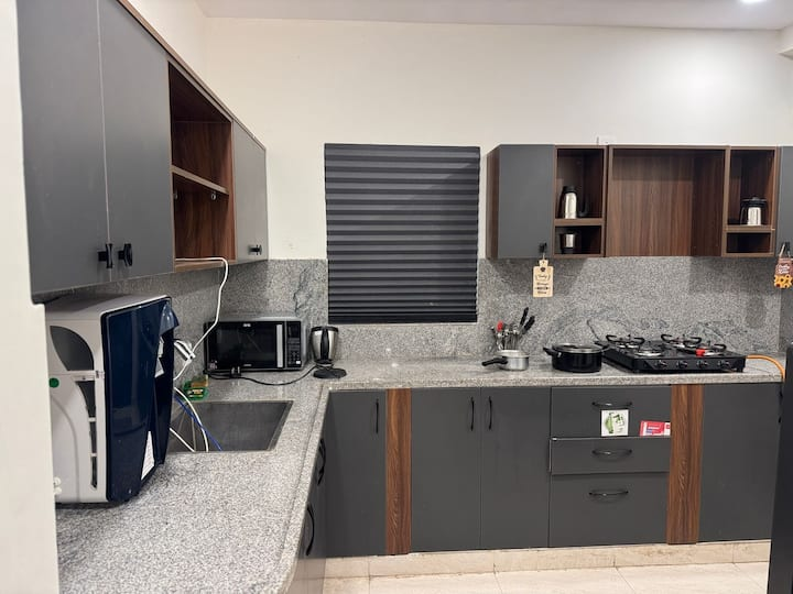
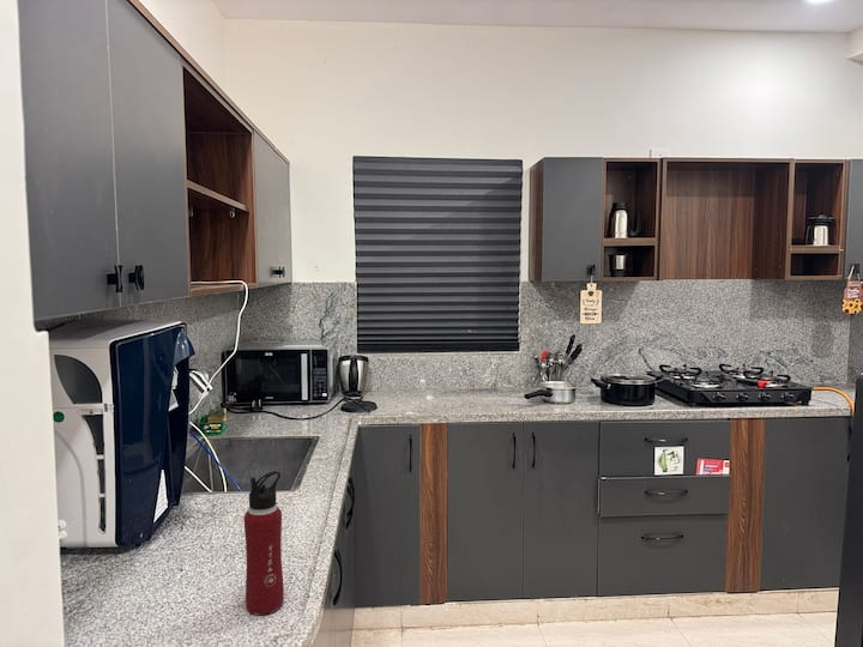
+ water bottle (264, 539)
